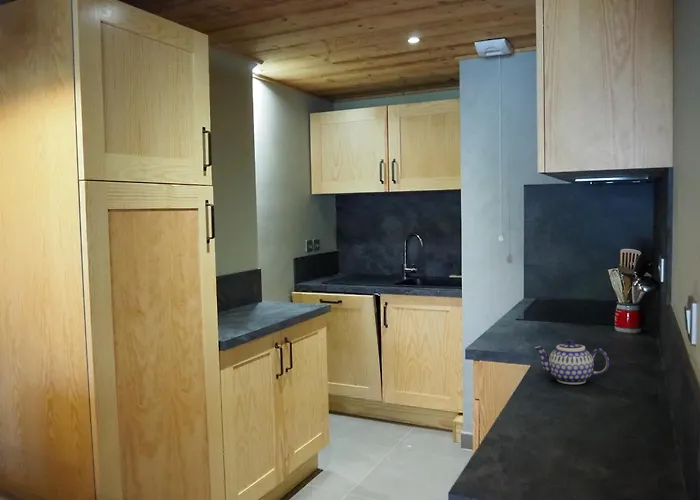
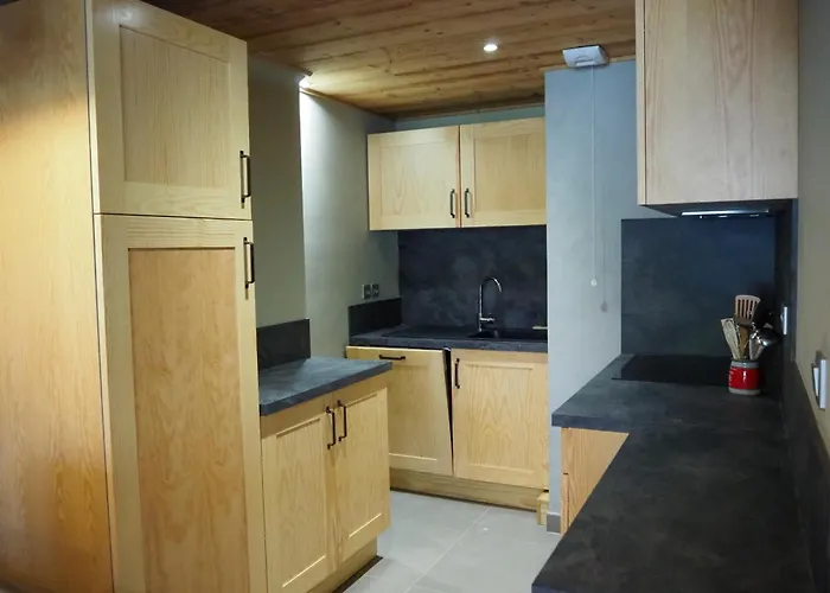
- teapot (570, 359)
